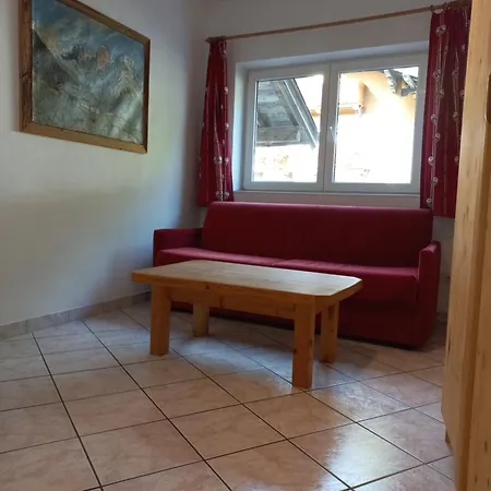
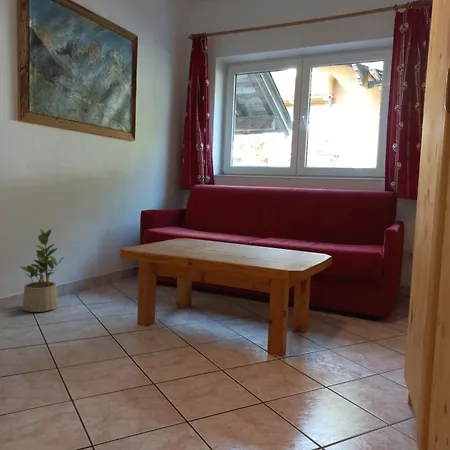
+ potted plant (39, 268)
